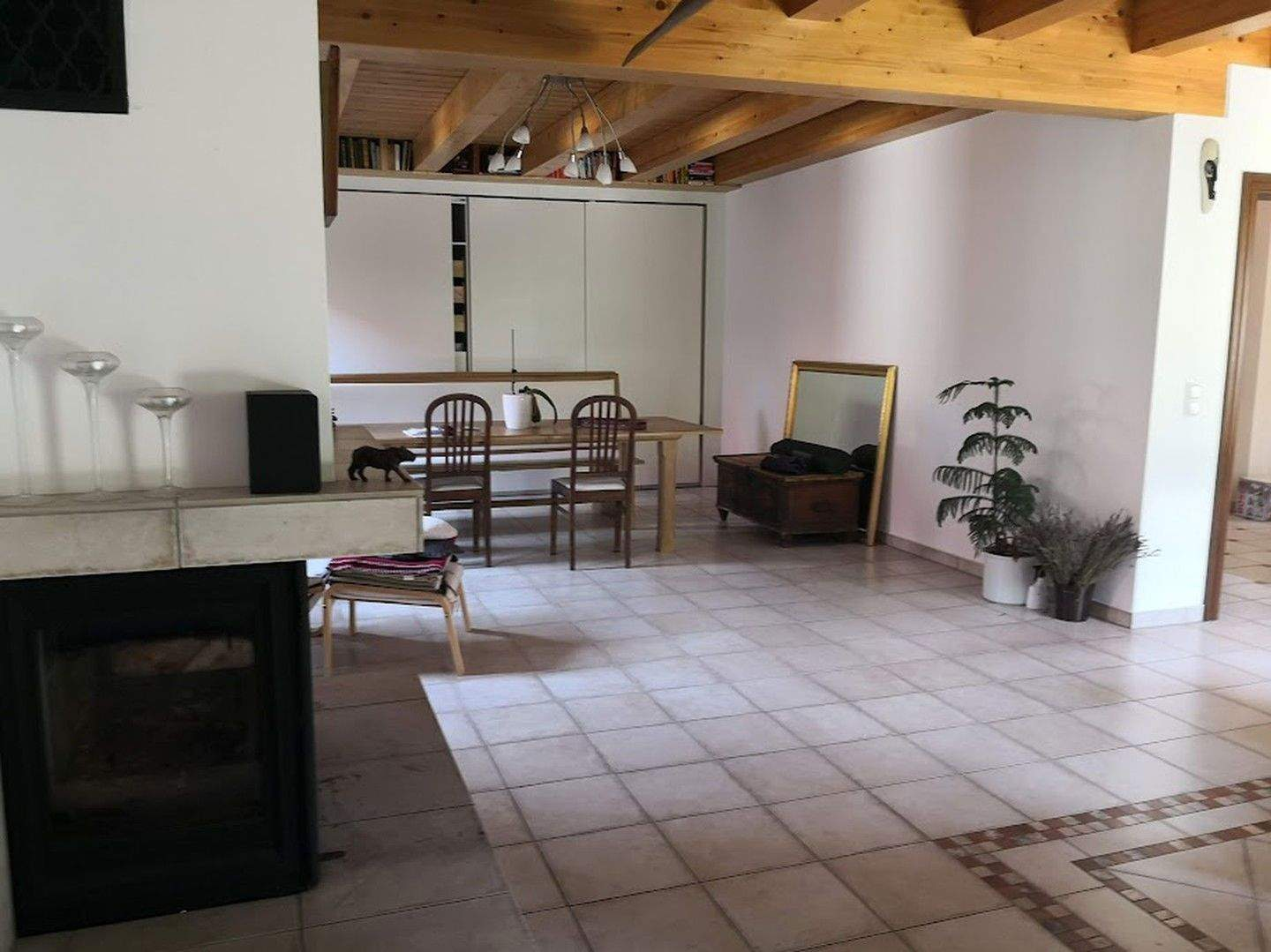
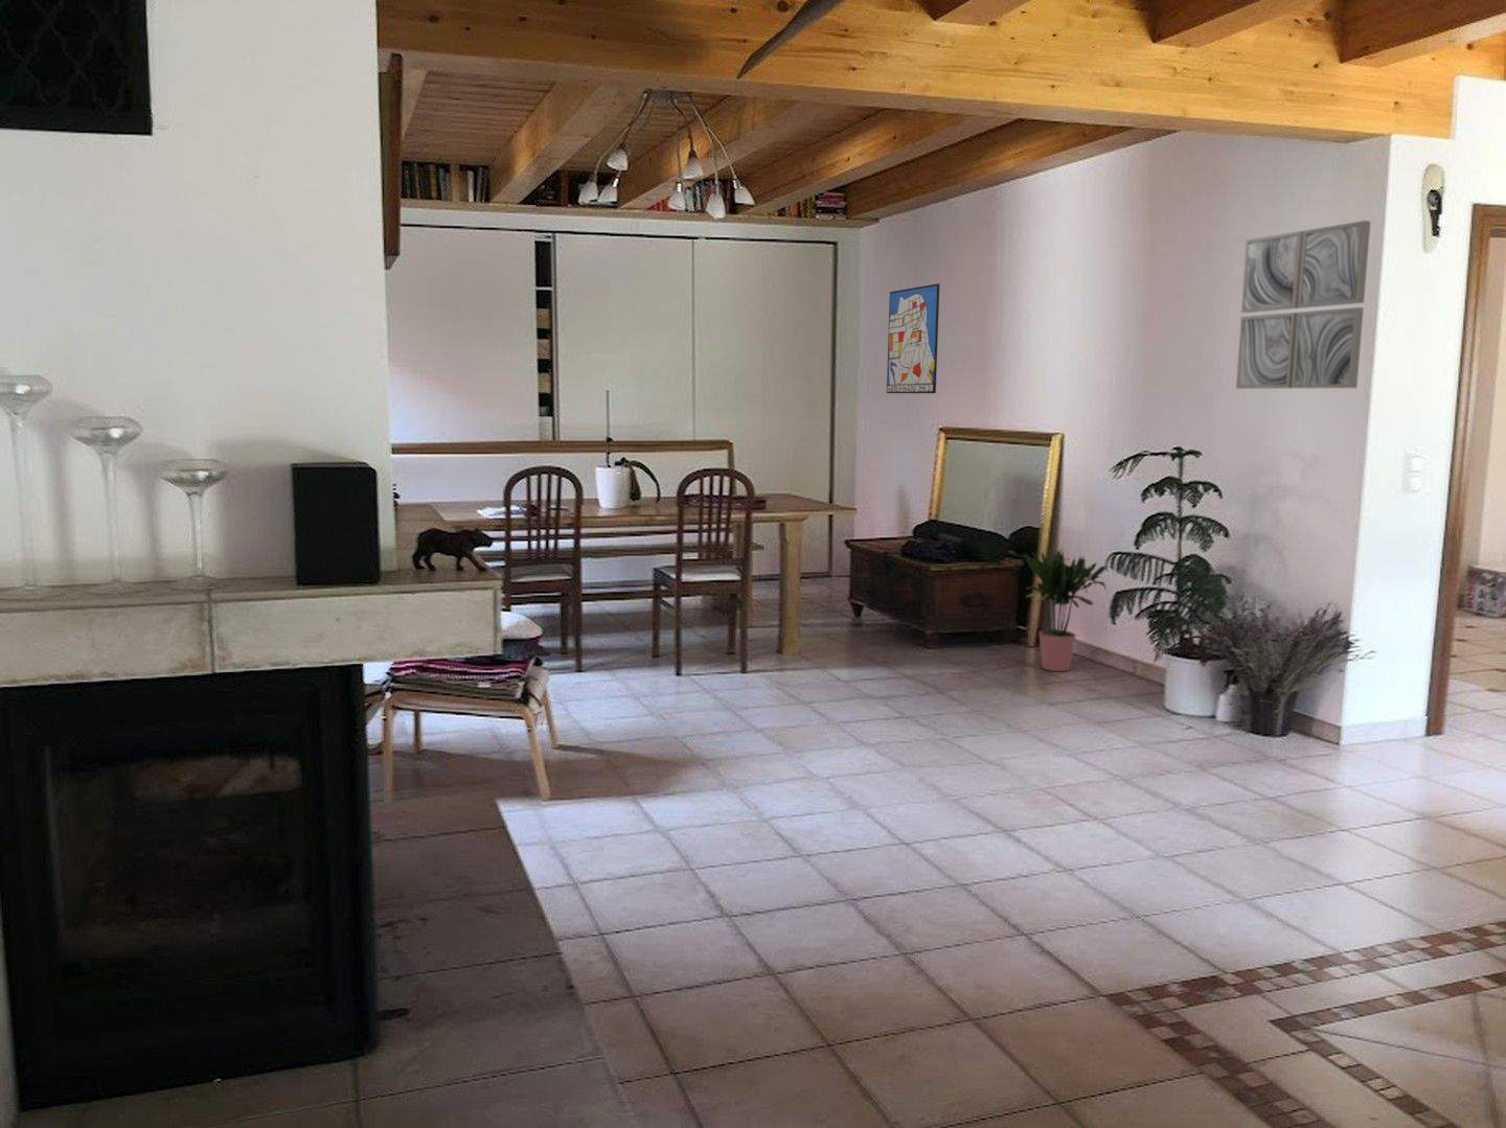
+ potted plant (1070, 608)
+ wall art (1297, 307)
+ wall art (911, 341)
